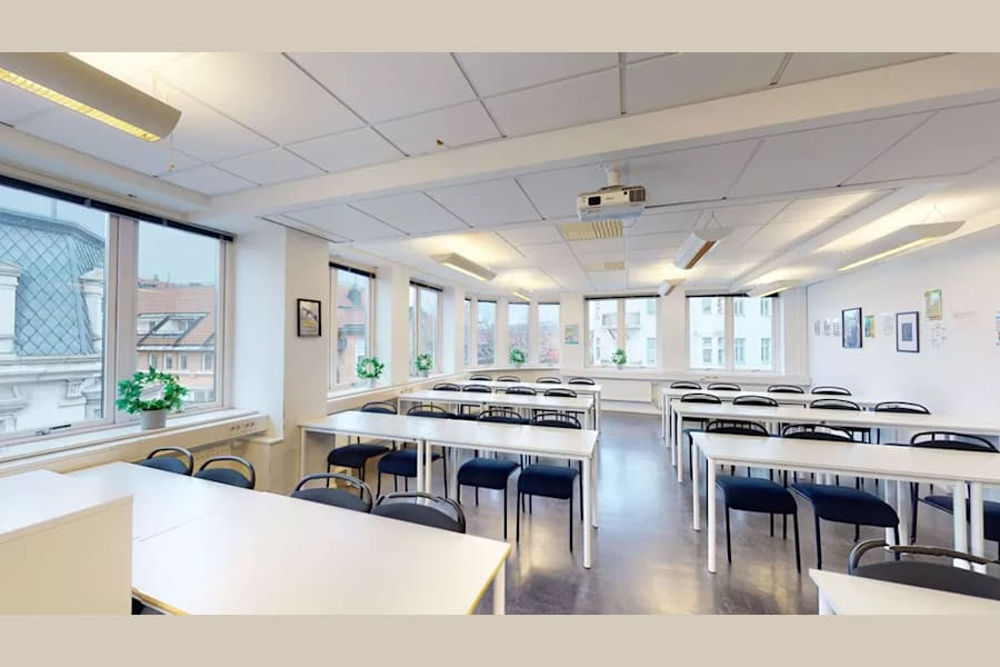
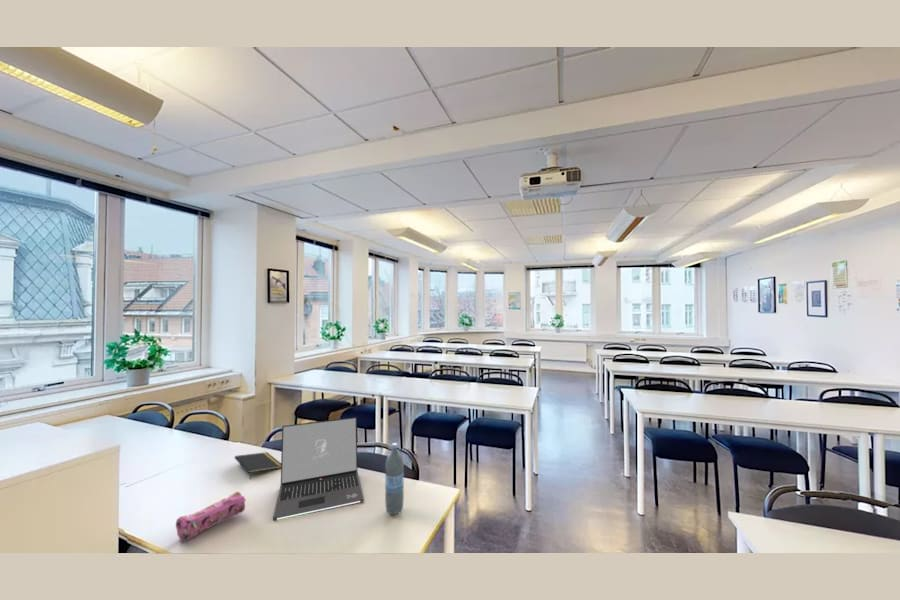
+ water bottle (394, 478)
+ pencil case (212, 514)
+ laptop (320, 461)
+ notepad (258, 461)
